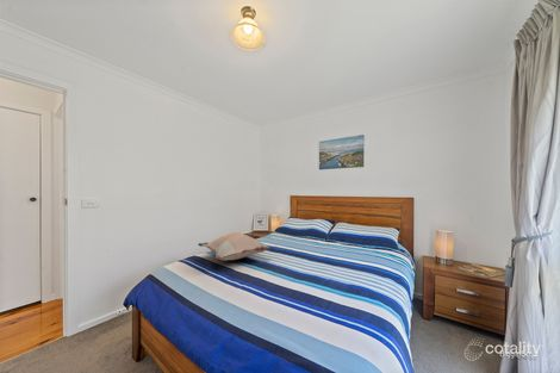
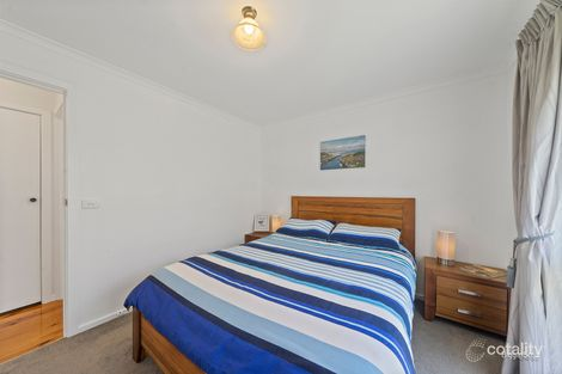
- decorative pillow (232, 245)
